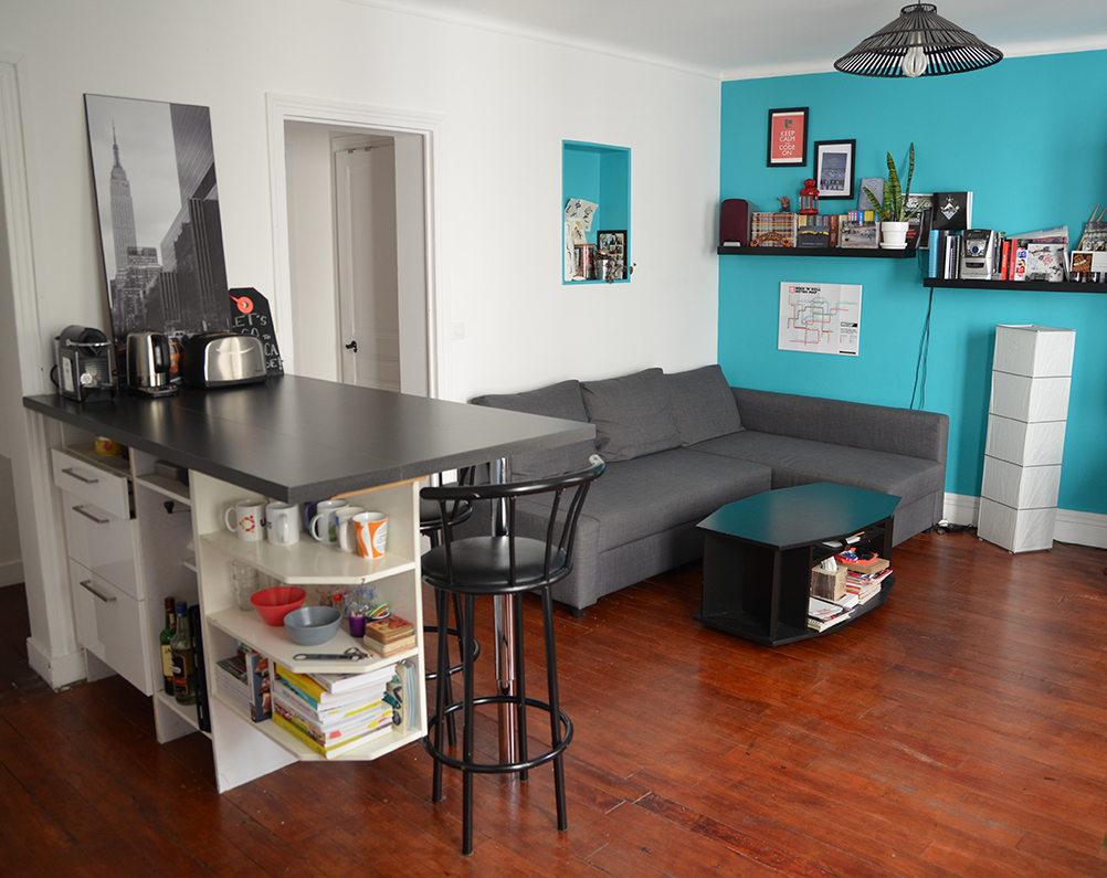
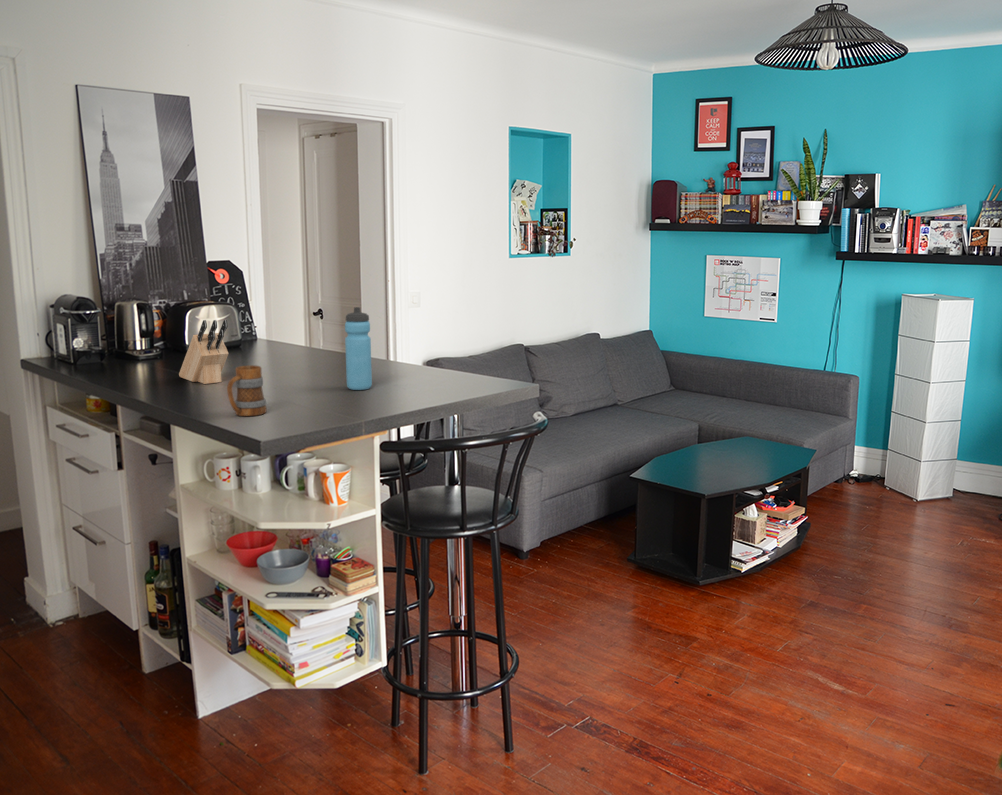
+ mug (245, 391)
+ water bottle (358, 348)
+ knife block (204, 348)
